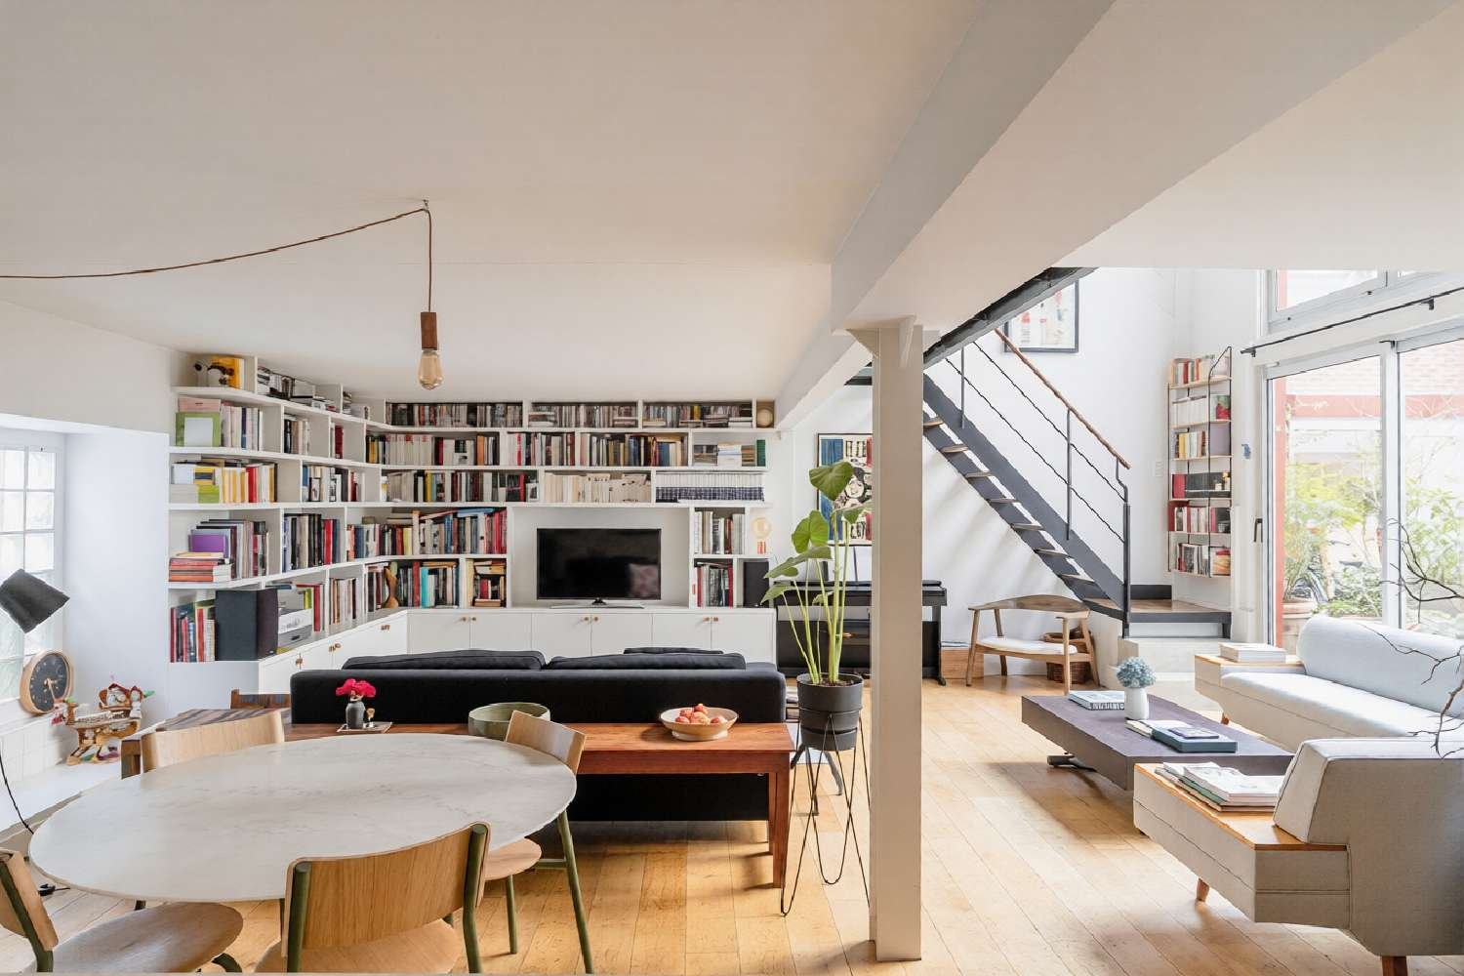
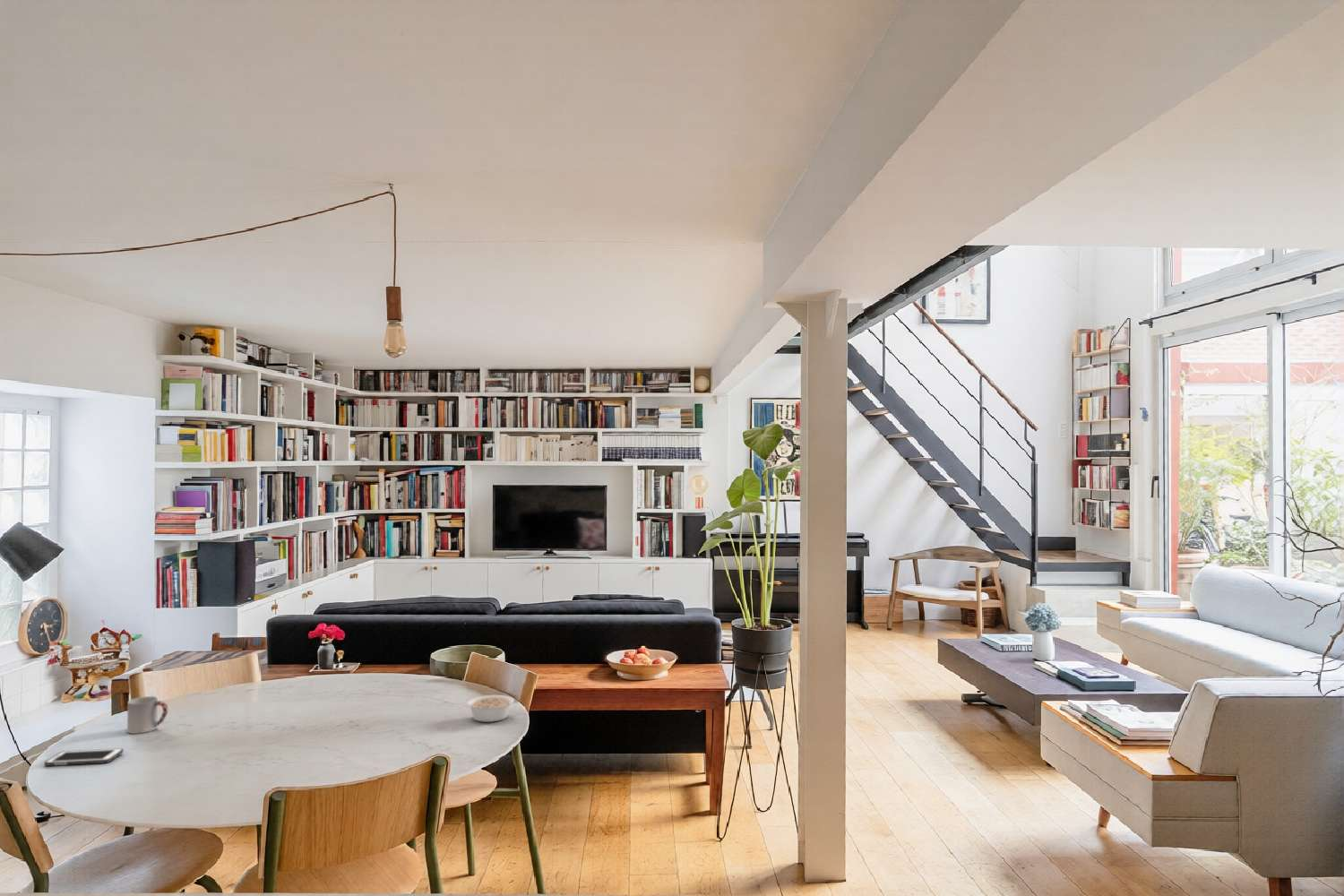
+ cup (148, 714)
+ cell phone (84, 757)
+ legume (492, 707)
